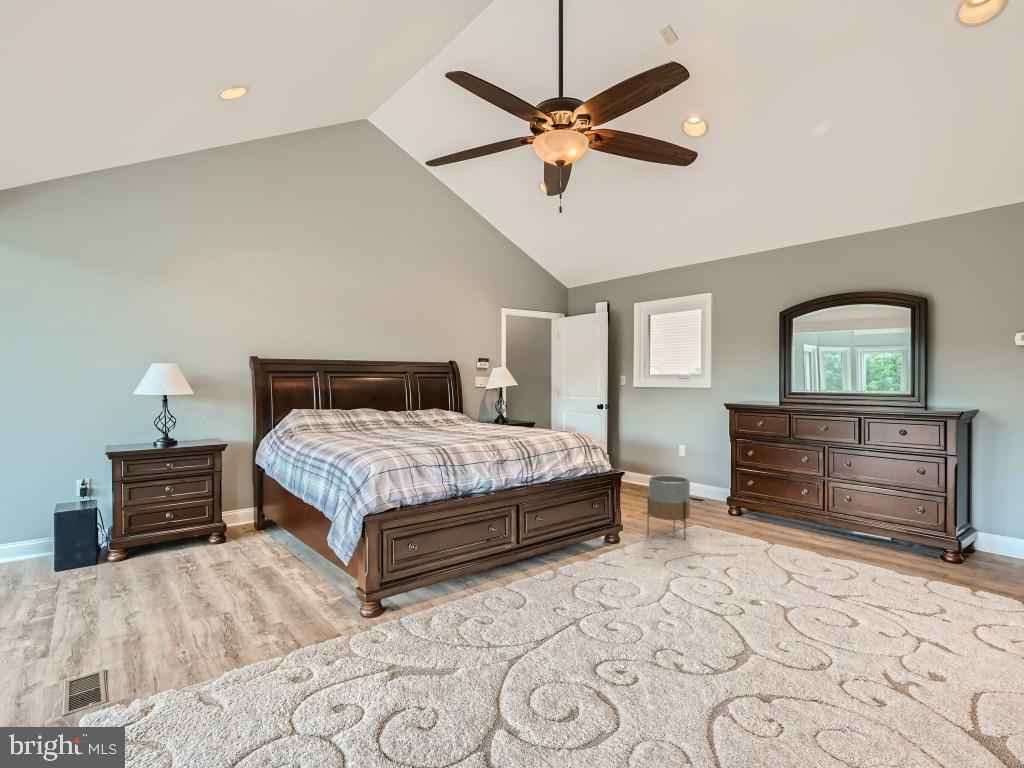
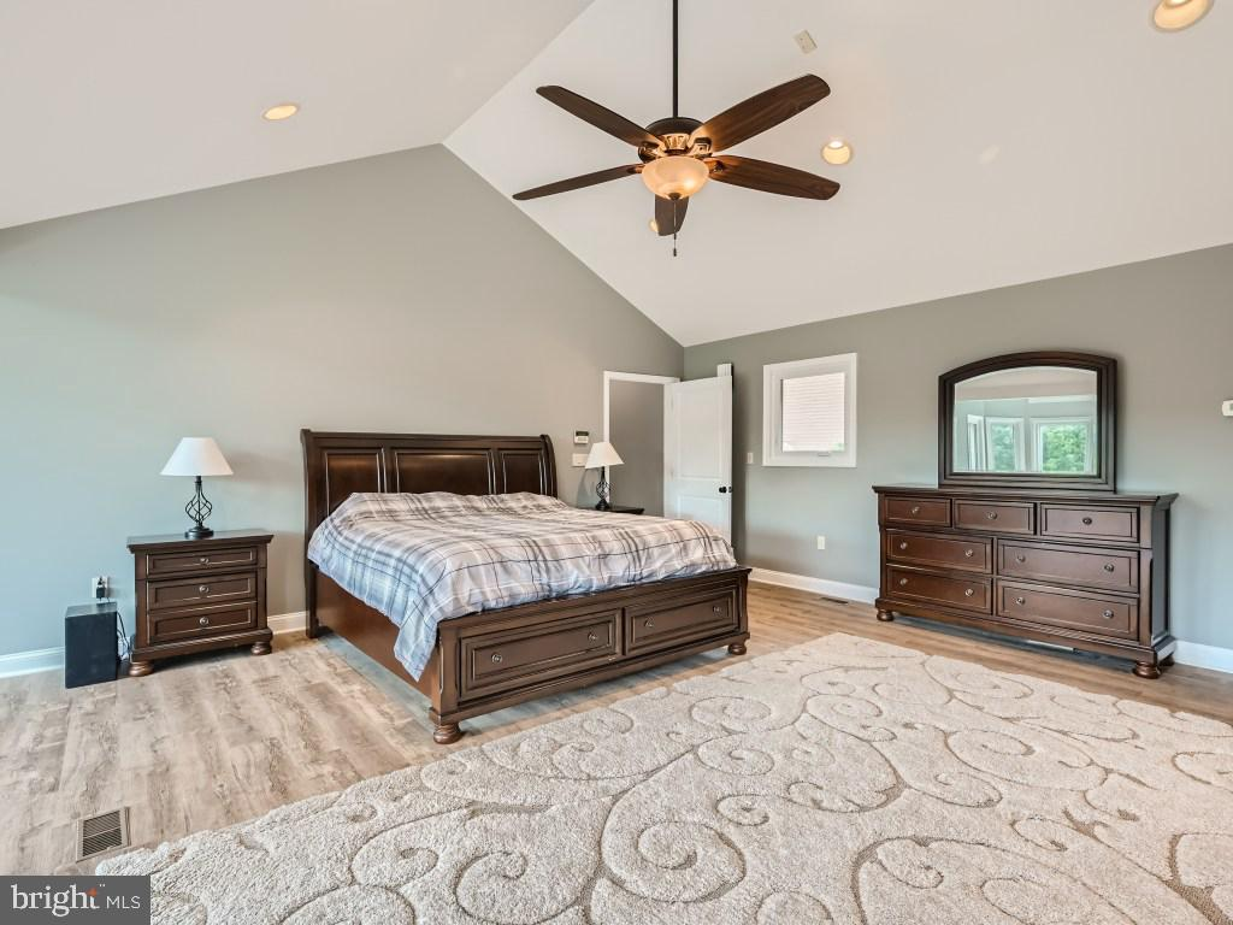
- planter (669, 506)
